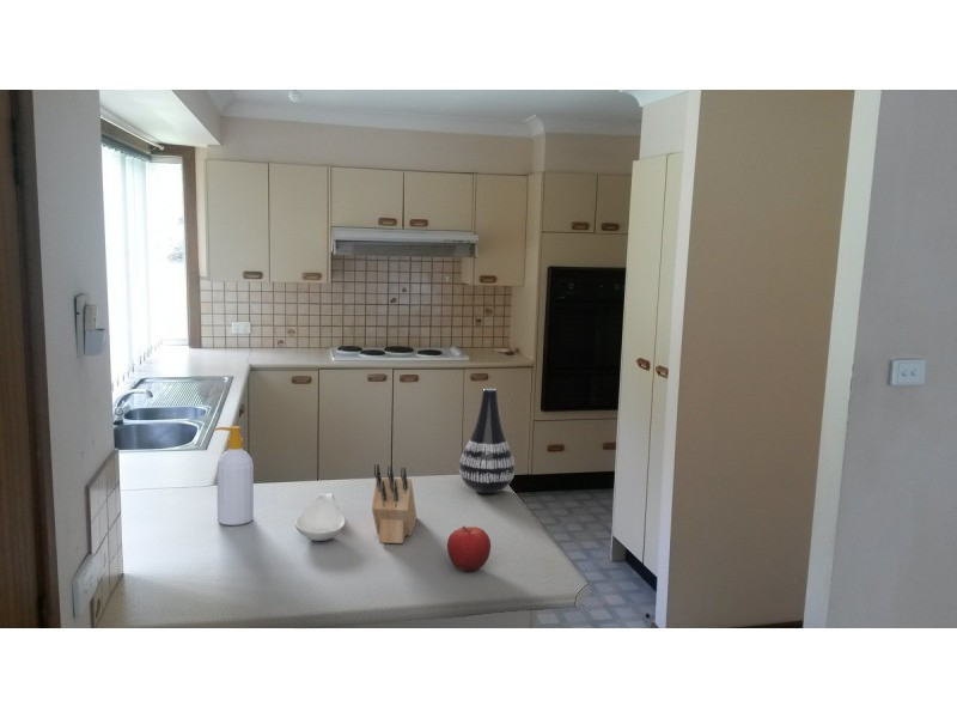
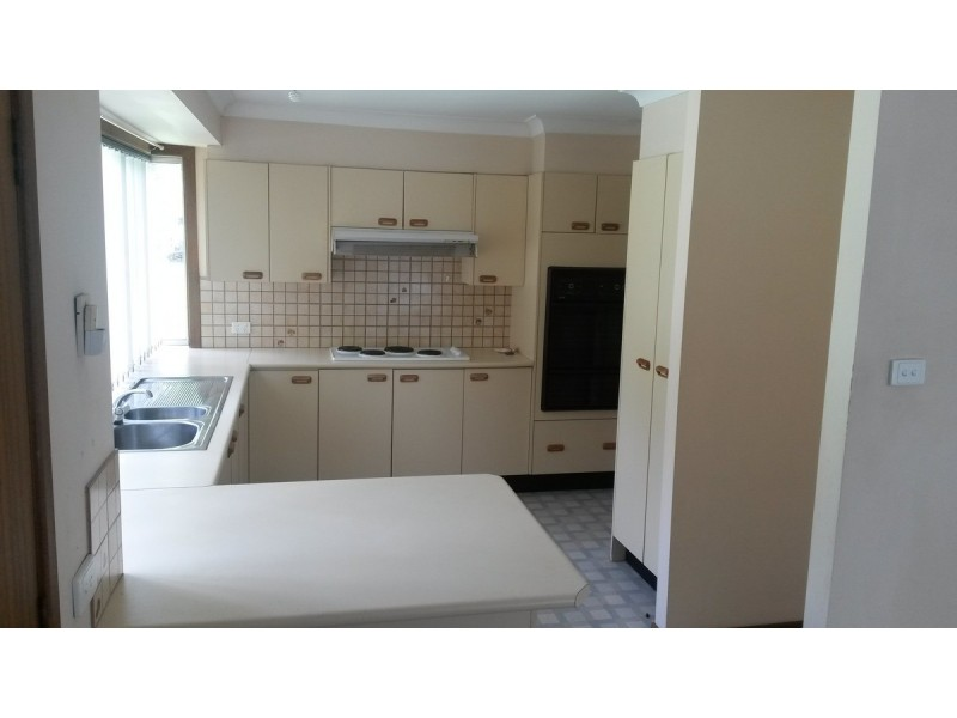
- fruit (469, 547)
- soap bottle (233, 473)
- spoon rest (322, 515)
- knife block (395, 494)
- vase (488, 440)
